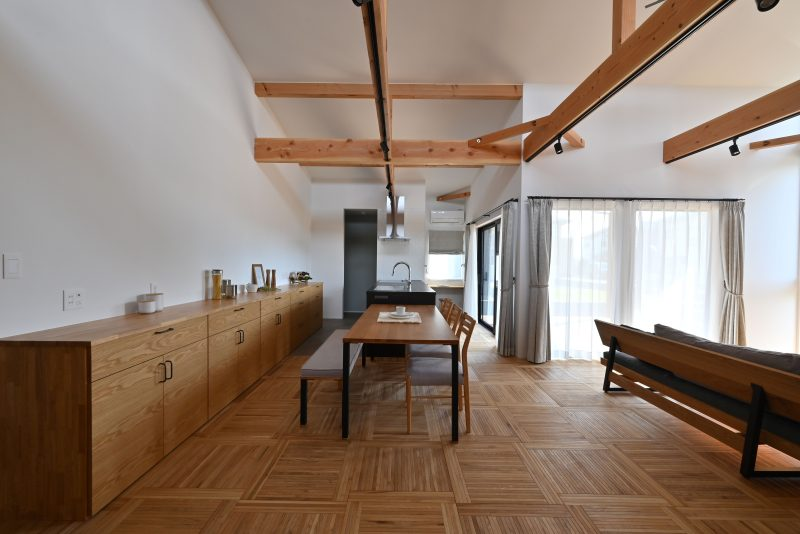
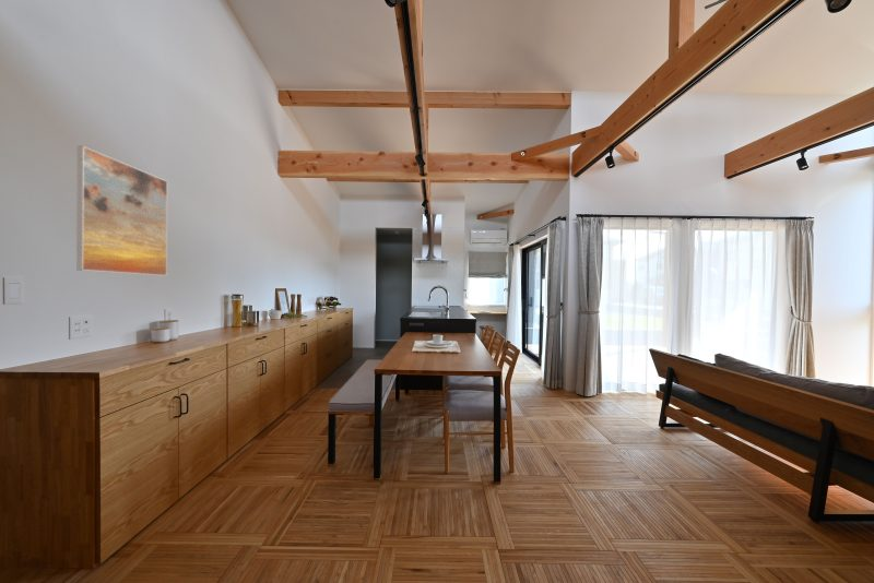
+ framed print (128, 219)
